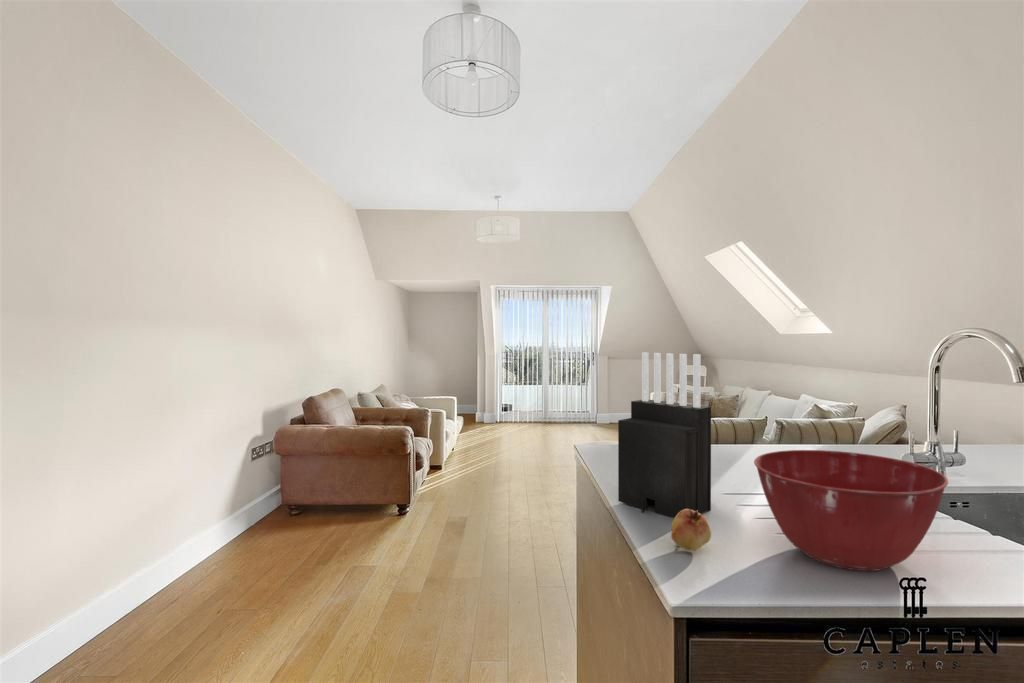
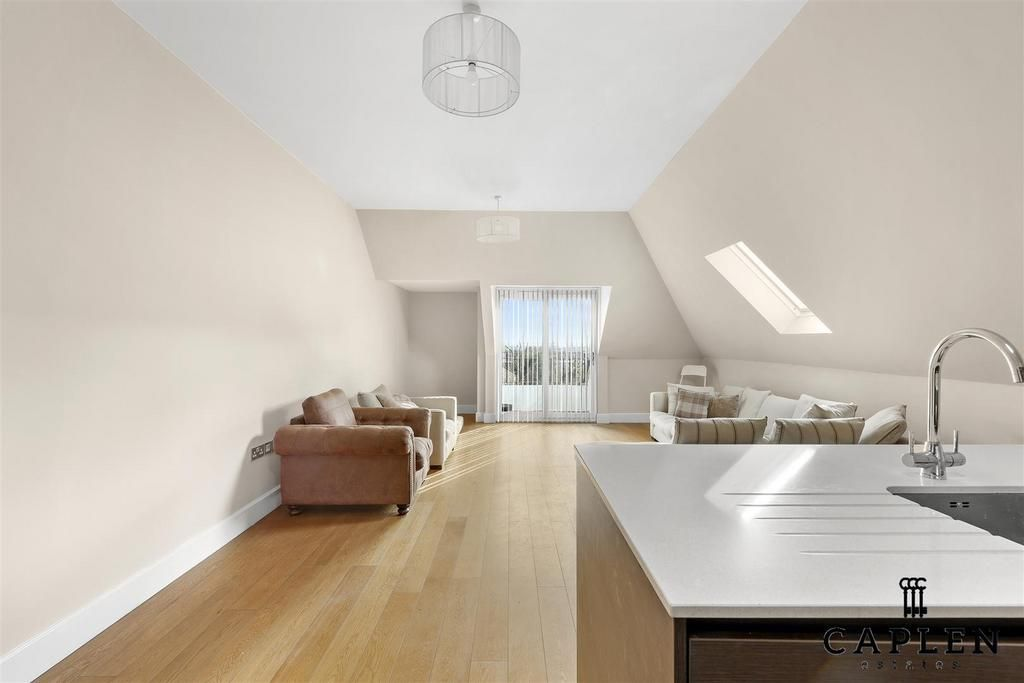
- fruit (690, 527)
- knife block (660, 430)
- mixing bowl (842, 510)
